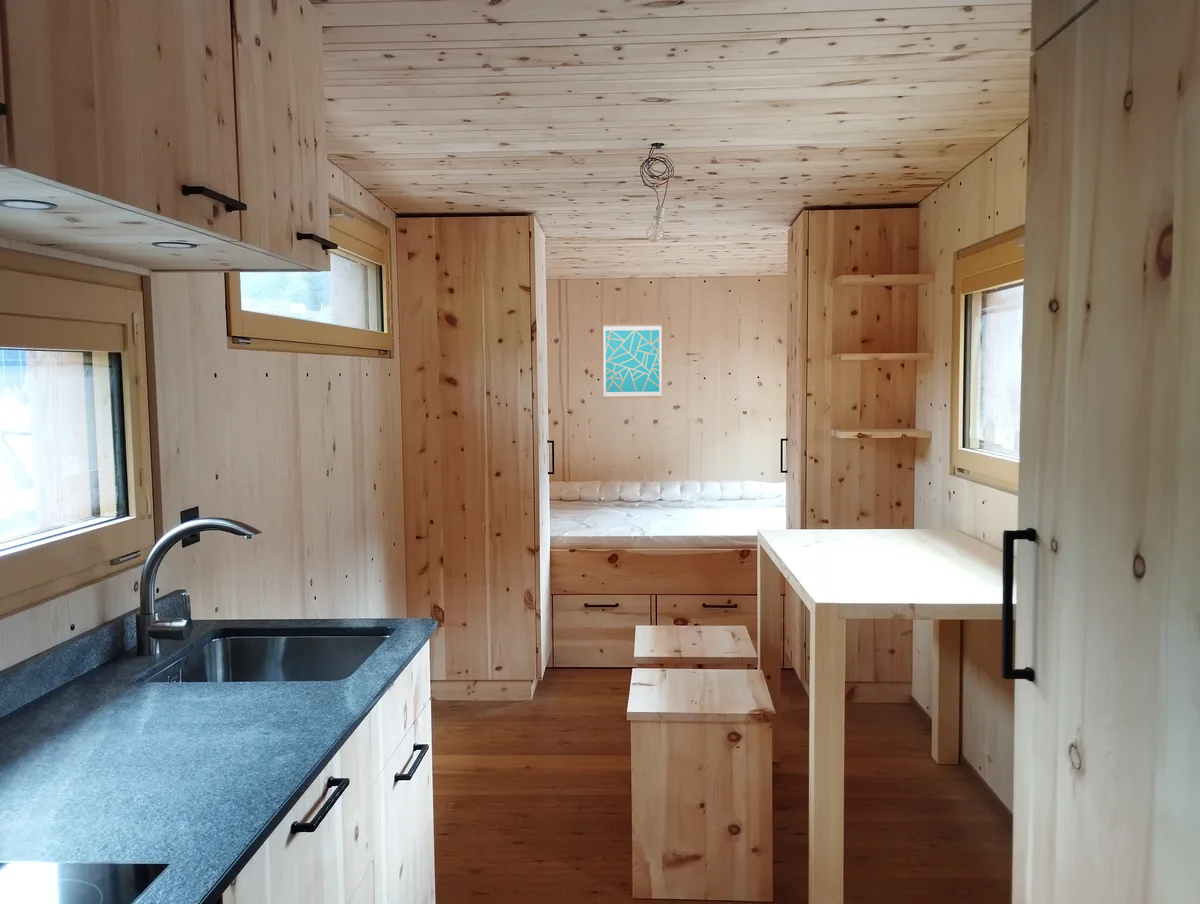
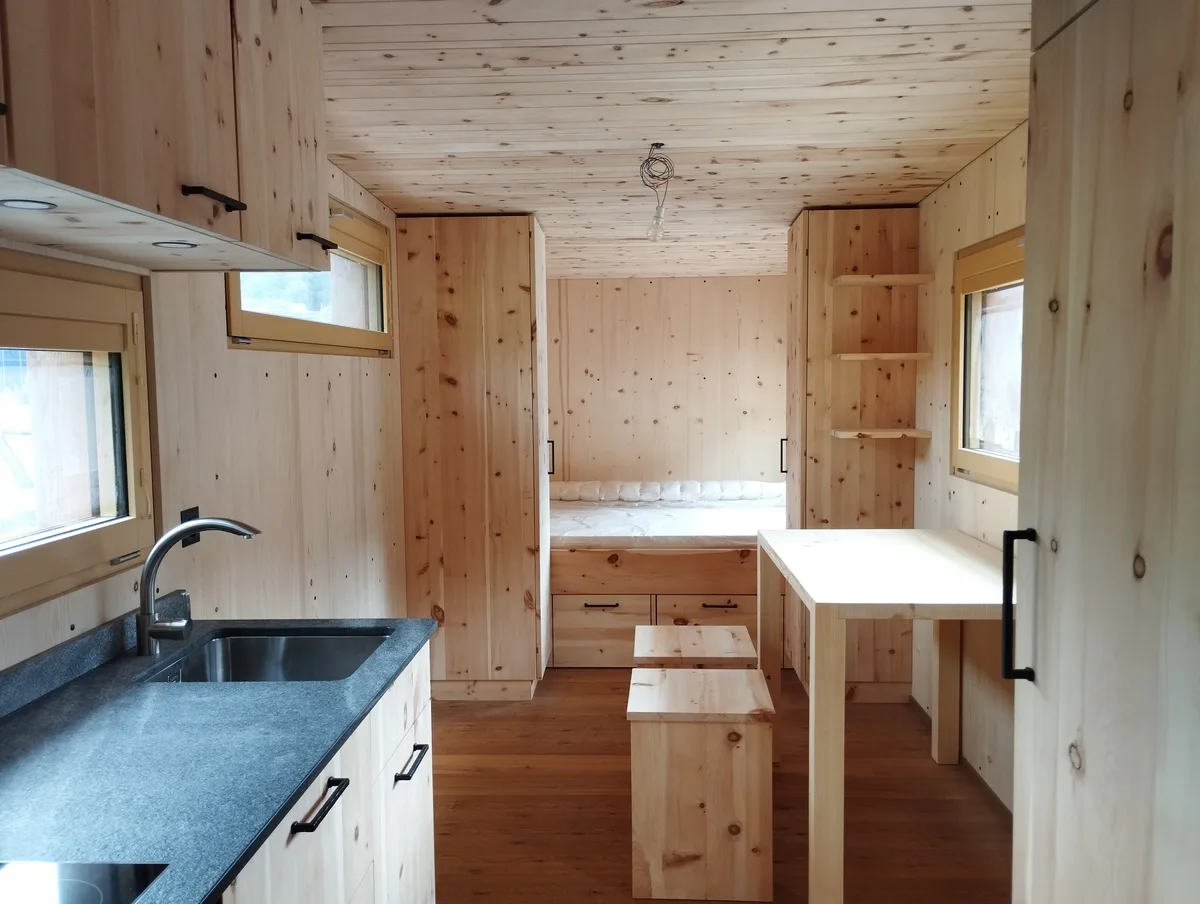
- wall art (632, 361)
